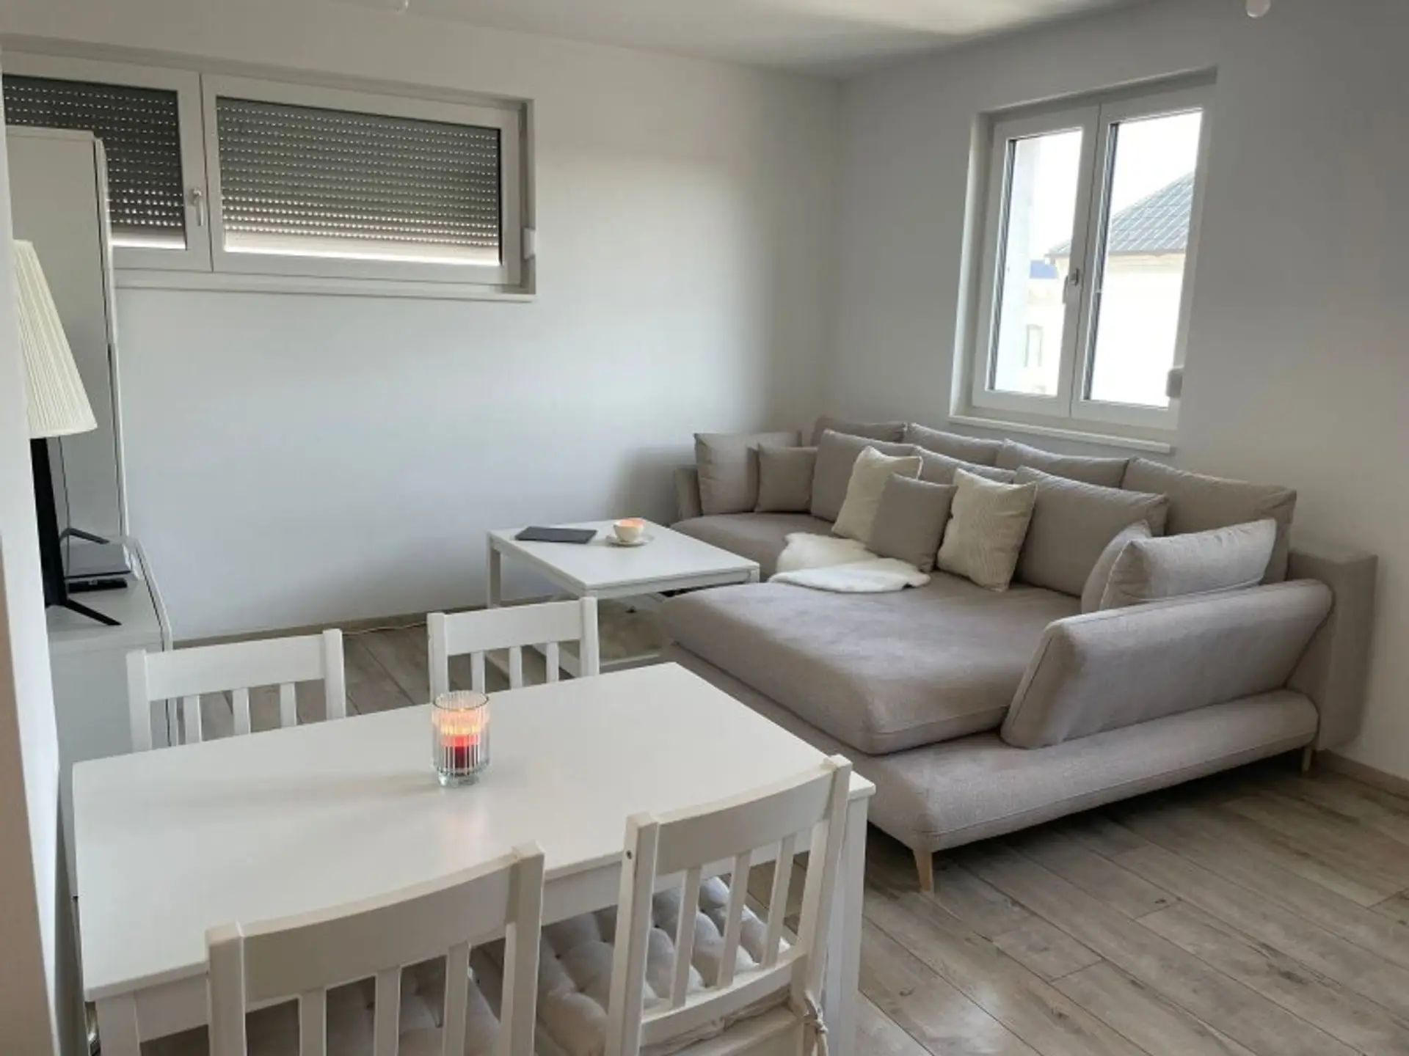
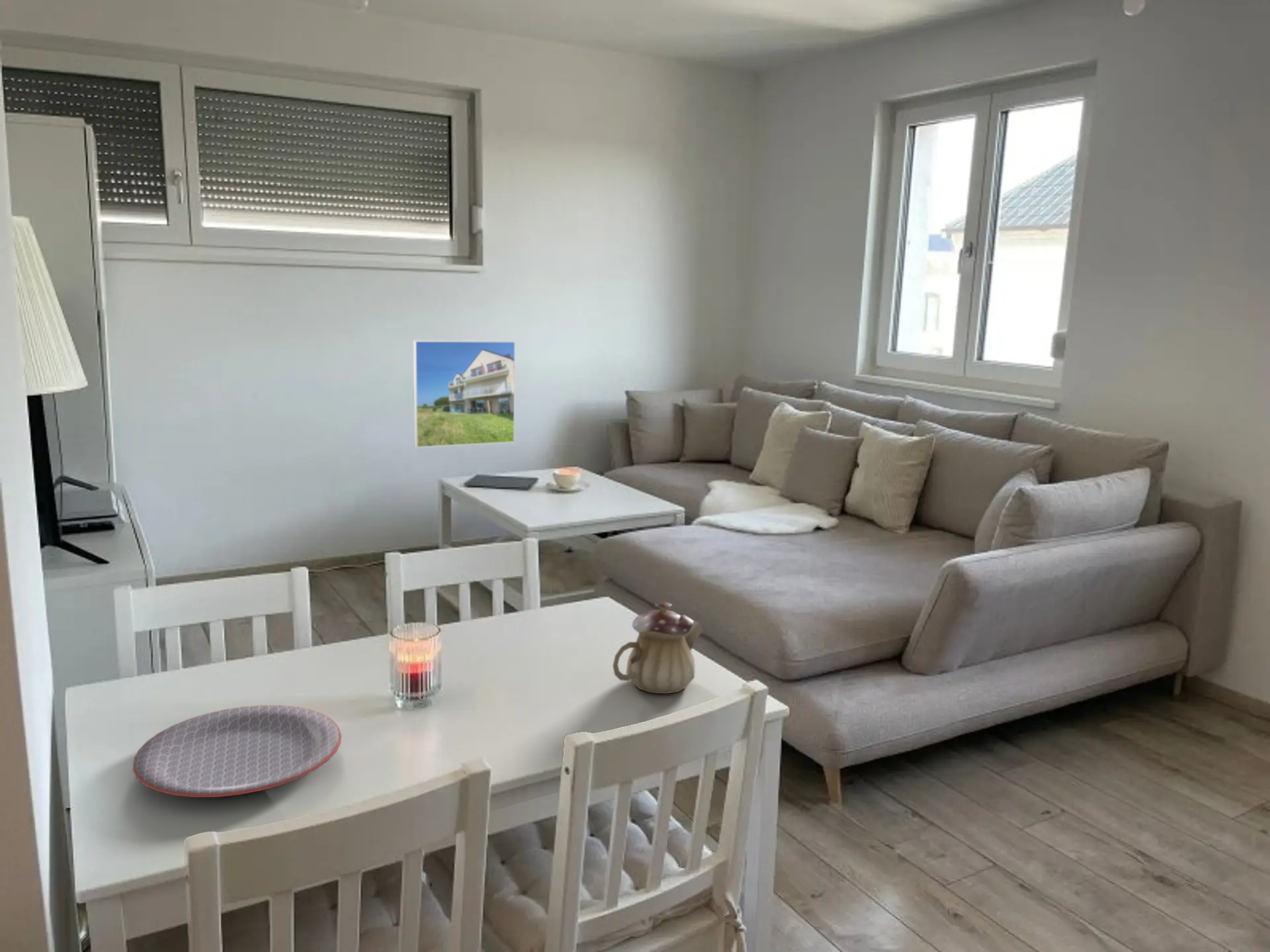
+ plate (241, 752)
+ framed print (465, 393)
+ teapot (657, 643)
